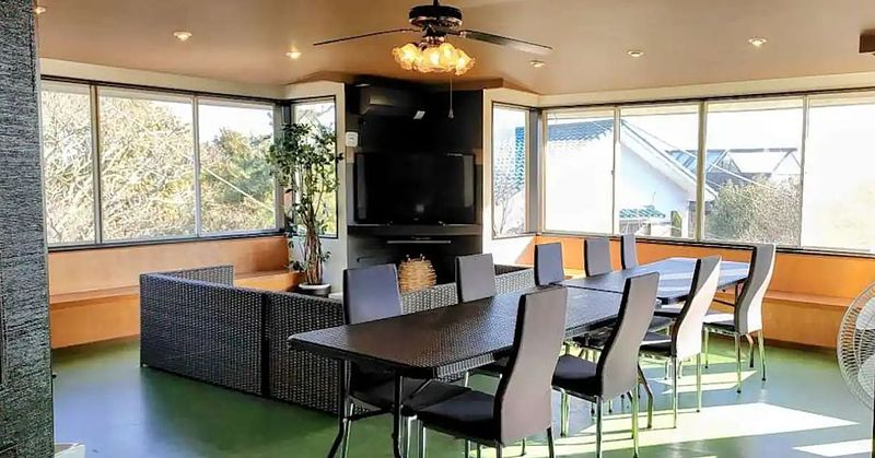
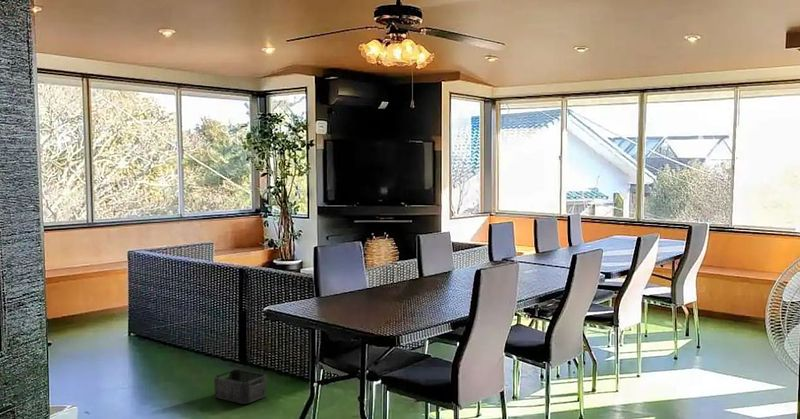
+ storage bin (240, 386)
